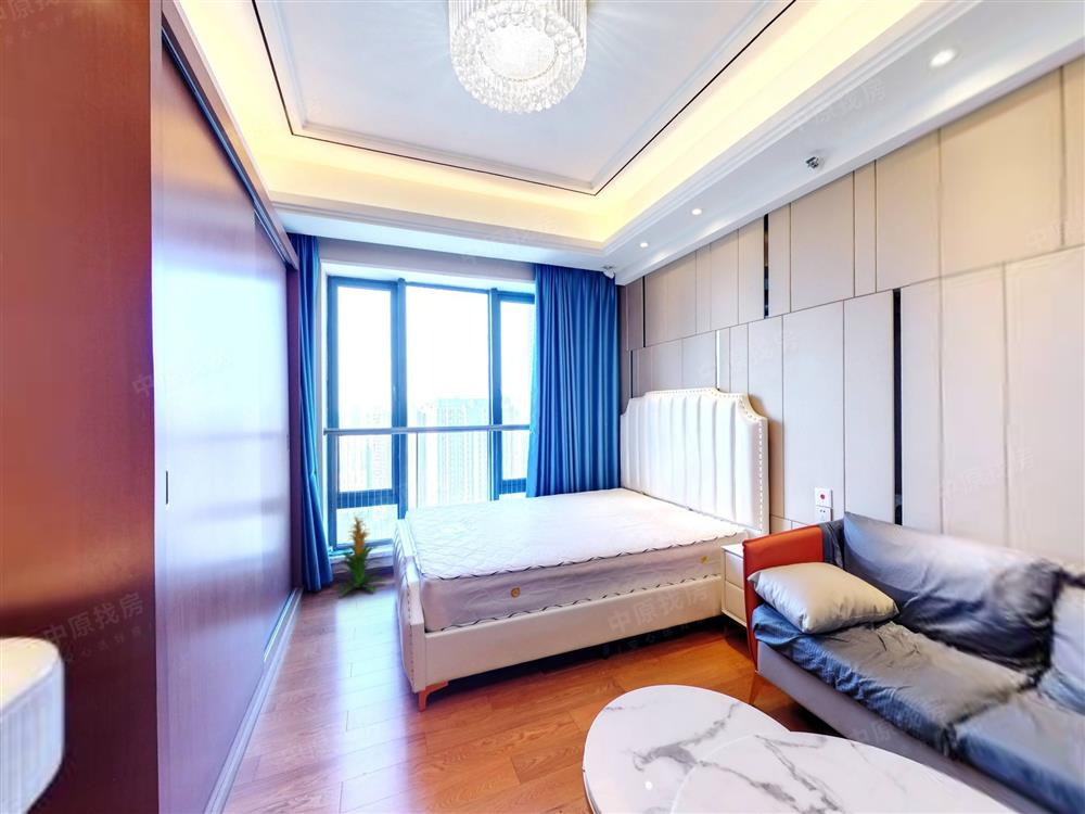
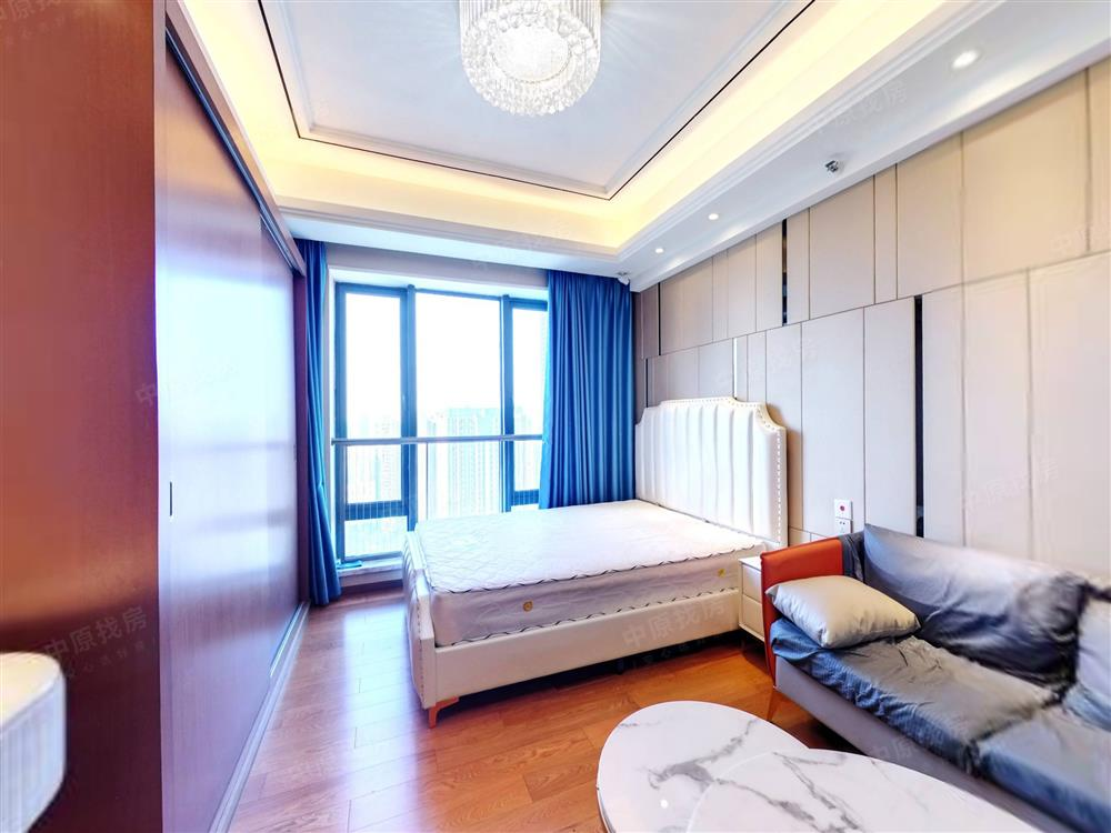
- indoor plant (358, 549)
